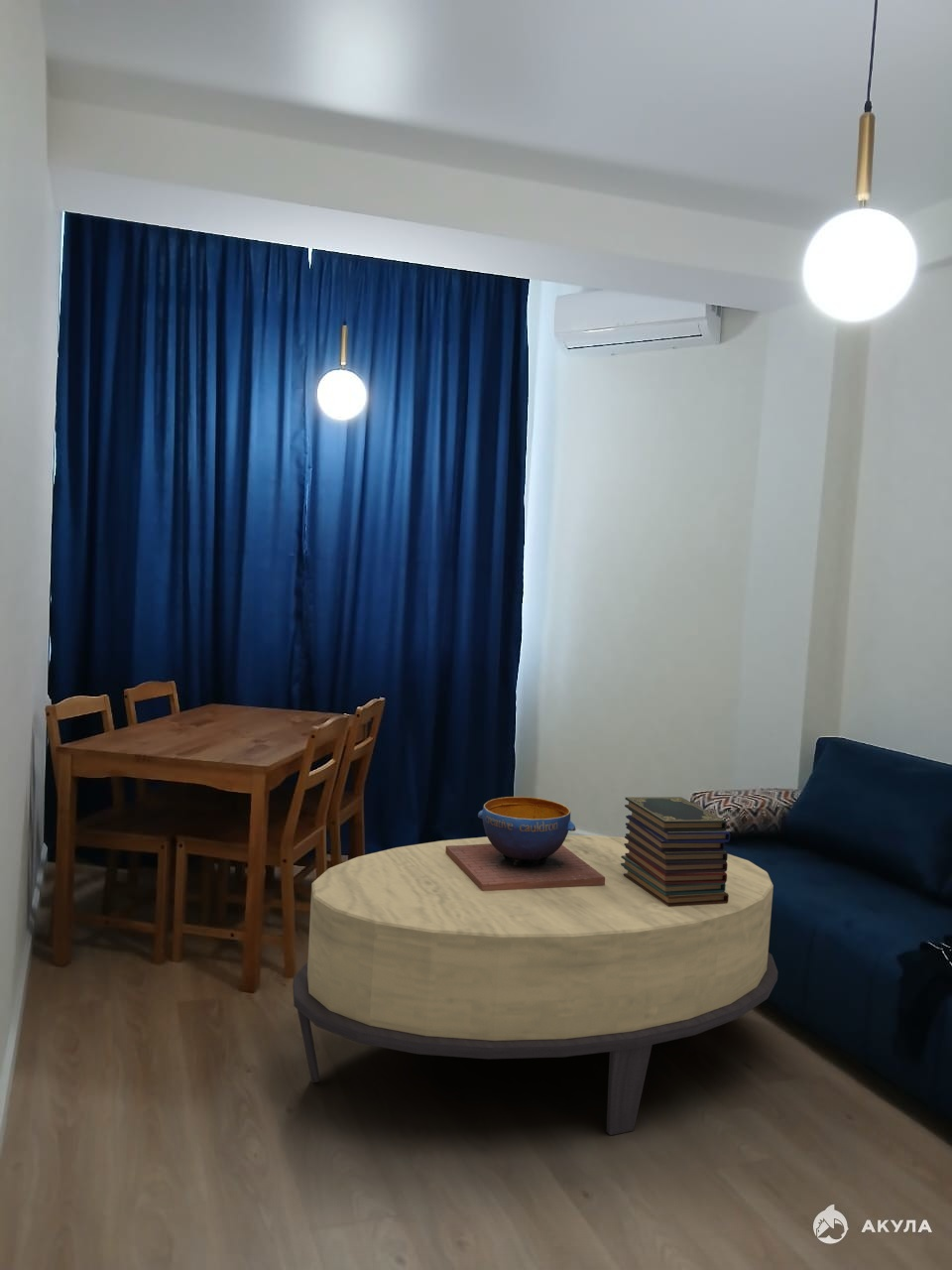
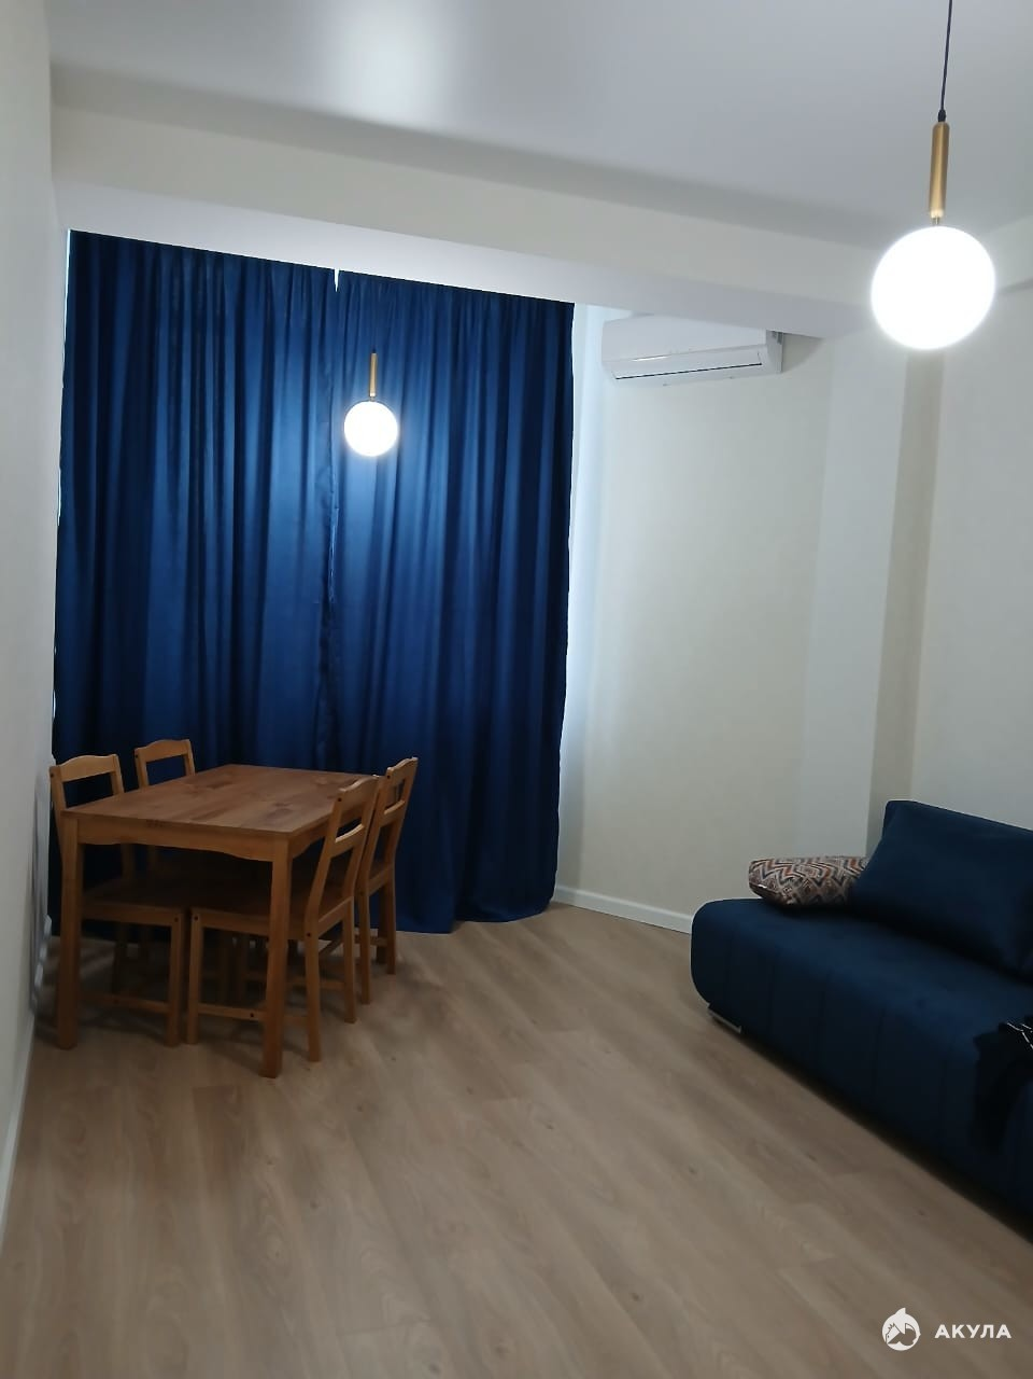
- decorative bowl (524, 836)
- book stack (672, 846)
- coffee table (548, 963)
